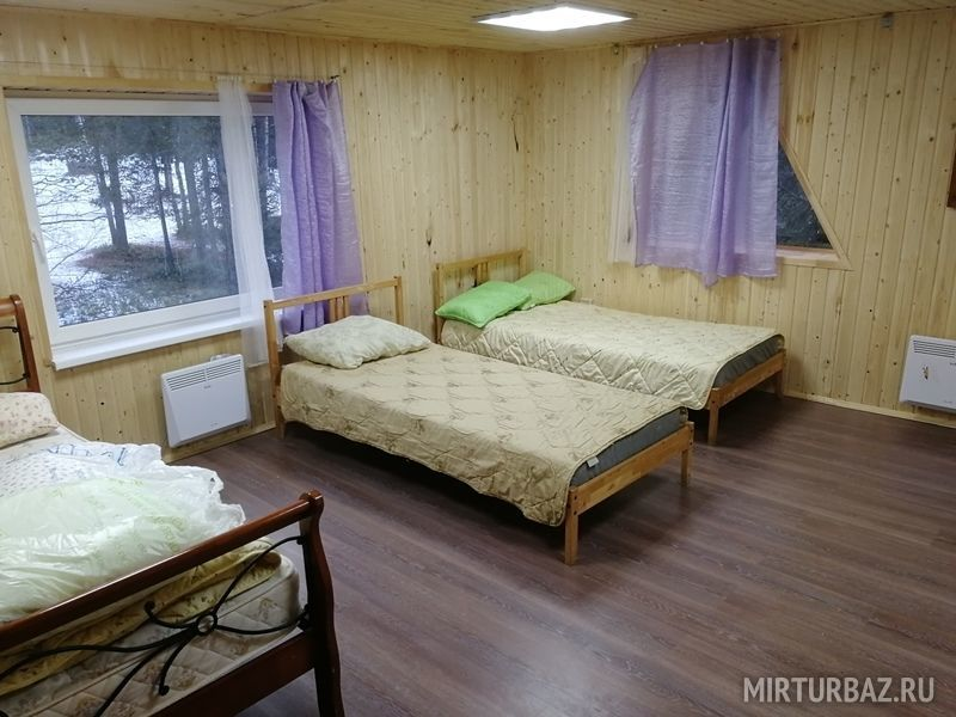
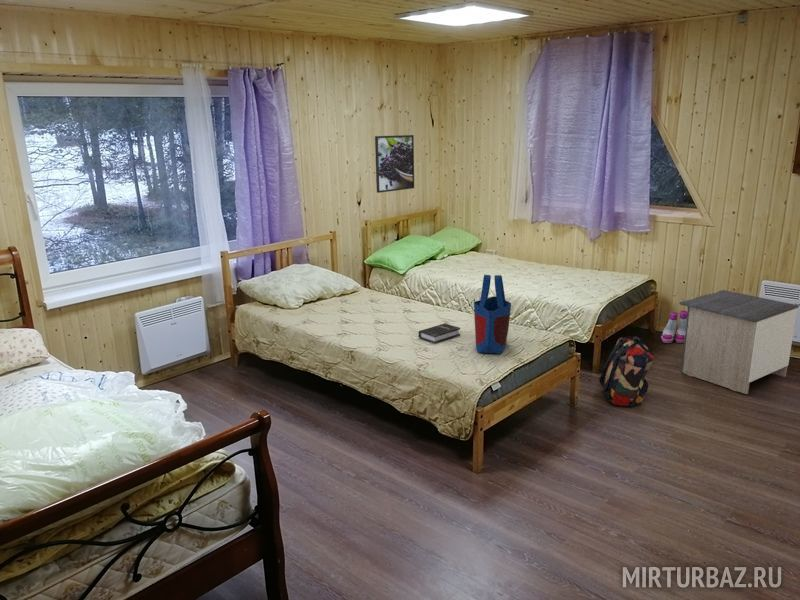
+ nightstand (733, 338)
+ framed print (395, 163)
+ backpack (625, 368)
+ hardback book (439, 332)
+ tote bag (492, 311)
+ boots (676, 325)
